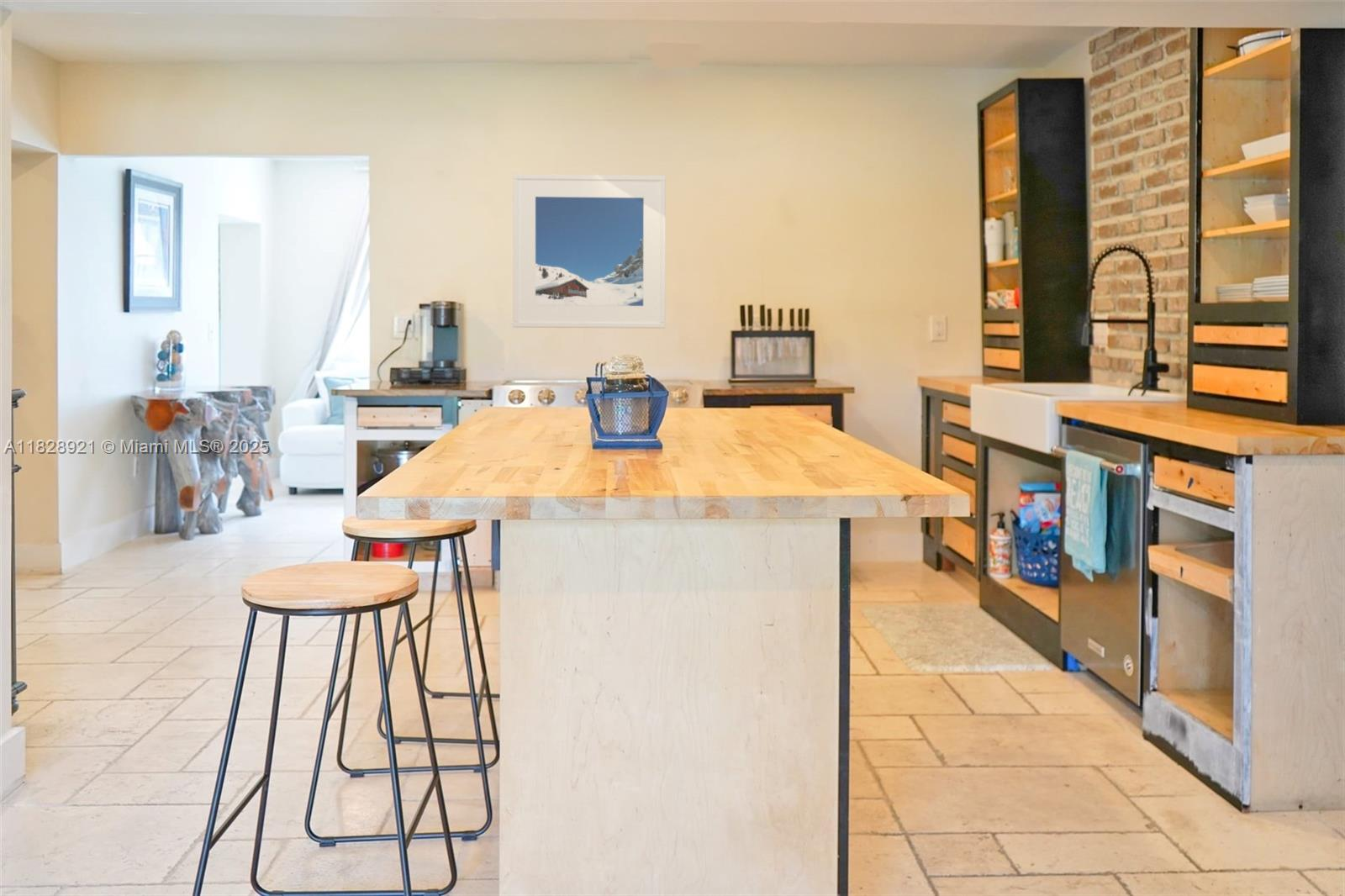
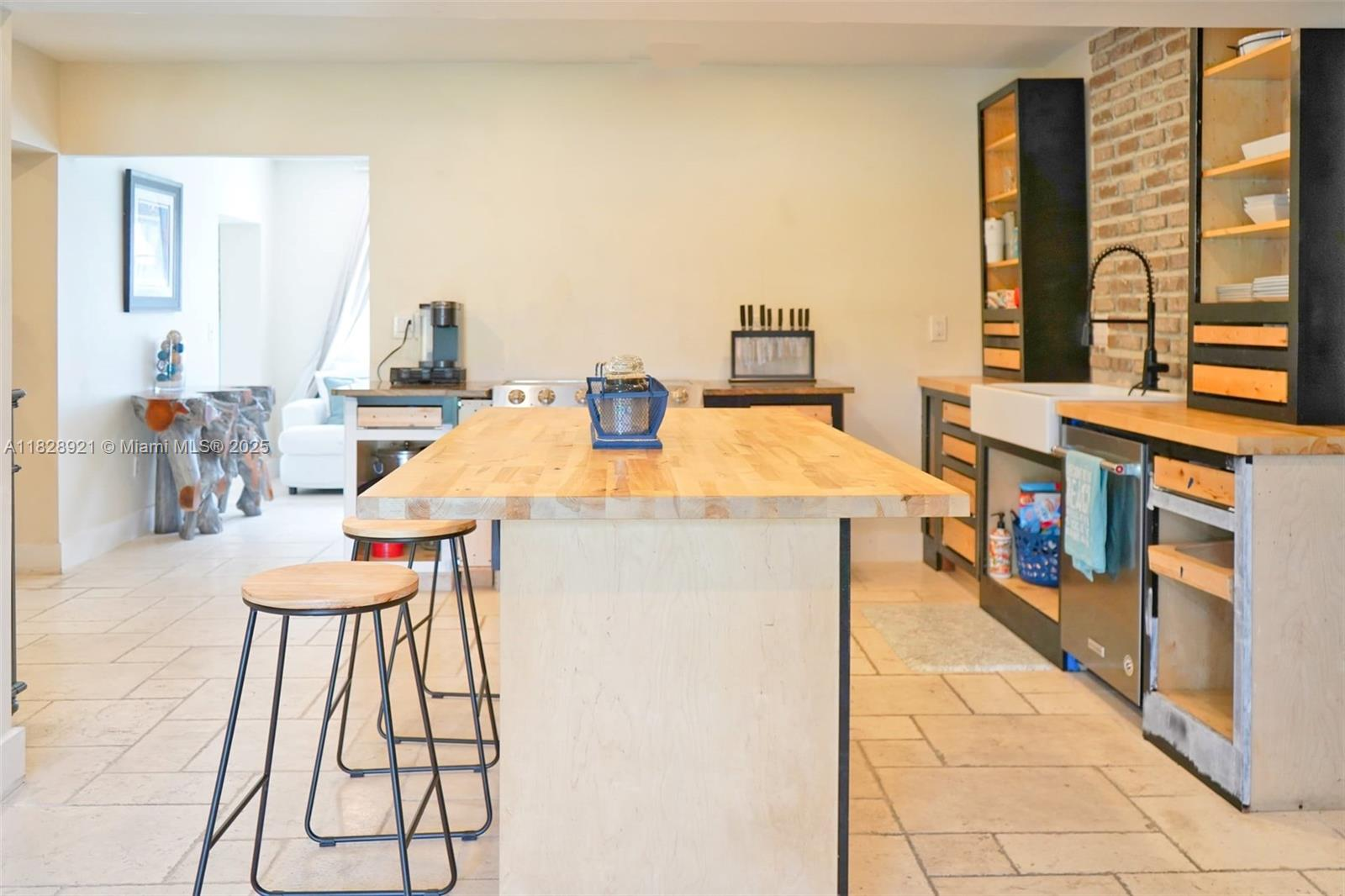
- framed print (589, 251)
